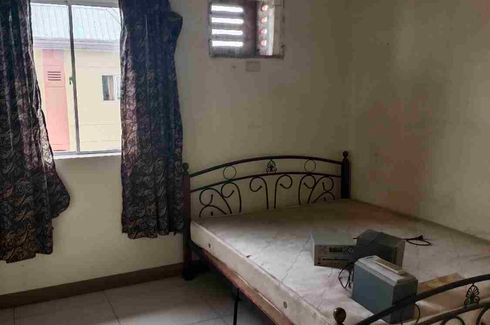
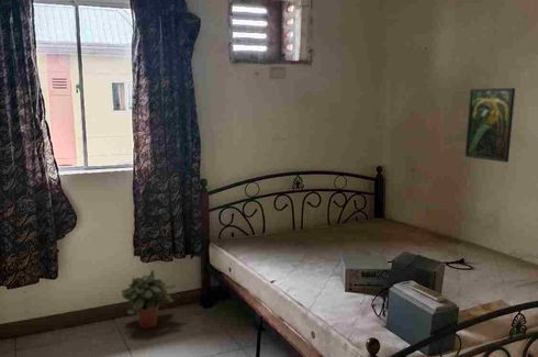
+ potted plant (147, 298)
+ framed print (489, 124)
